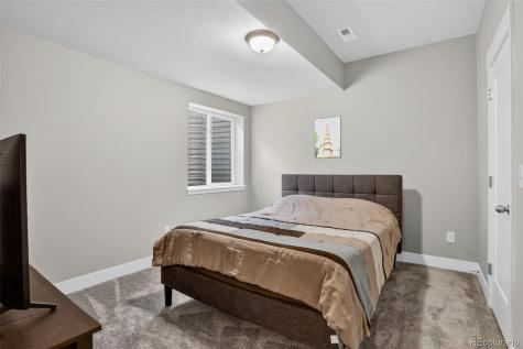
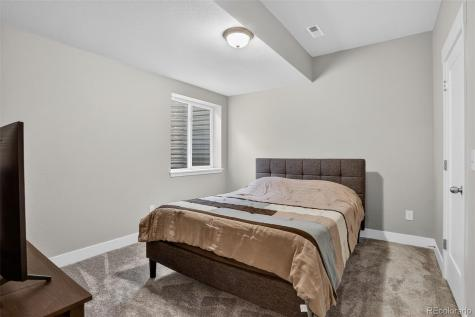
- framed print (327, 138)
